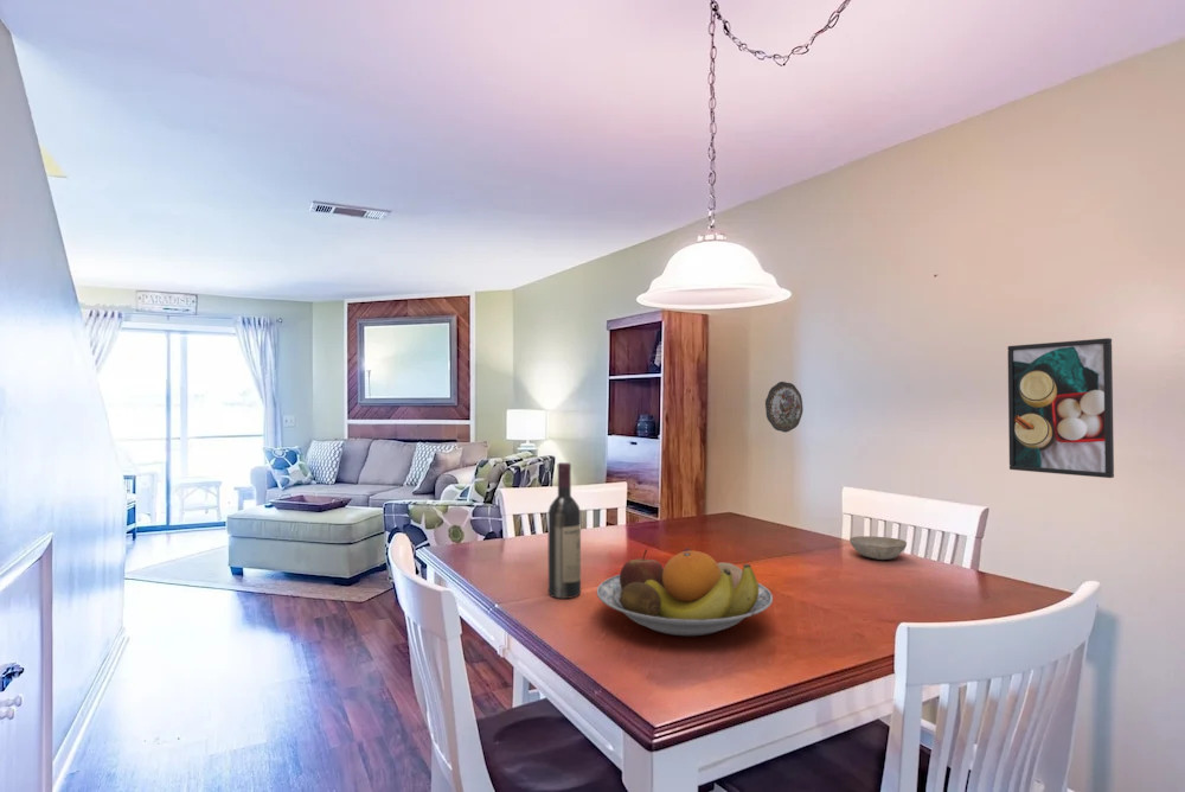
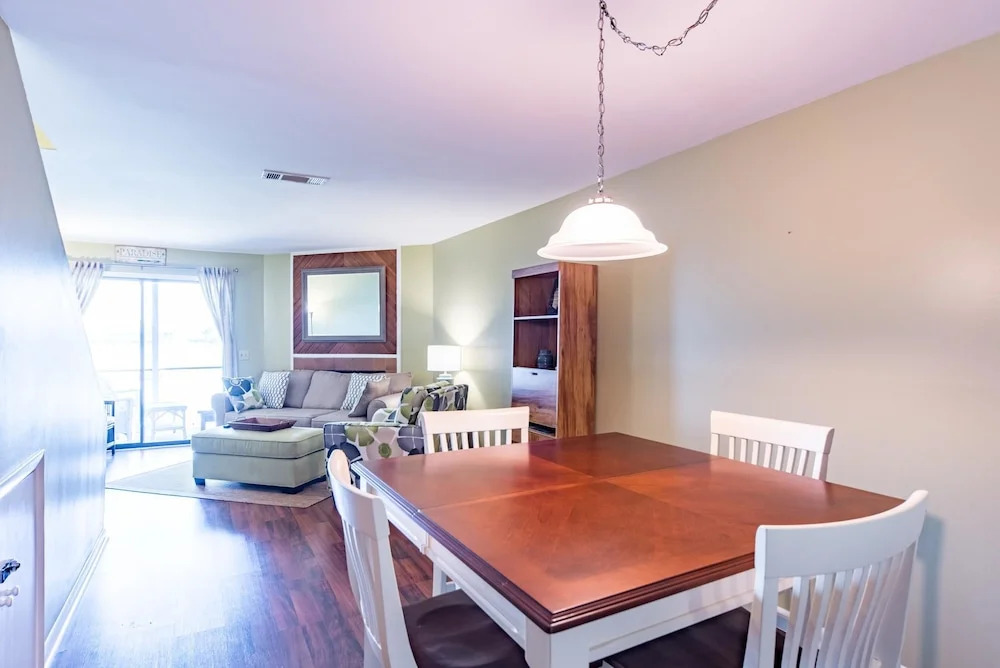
- wine bottle (564, 528)
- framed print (1057, 408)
- decorative plate (784, 407)
- fruit bowl (683, 583)
- bowl (877, 548)
